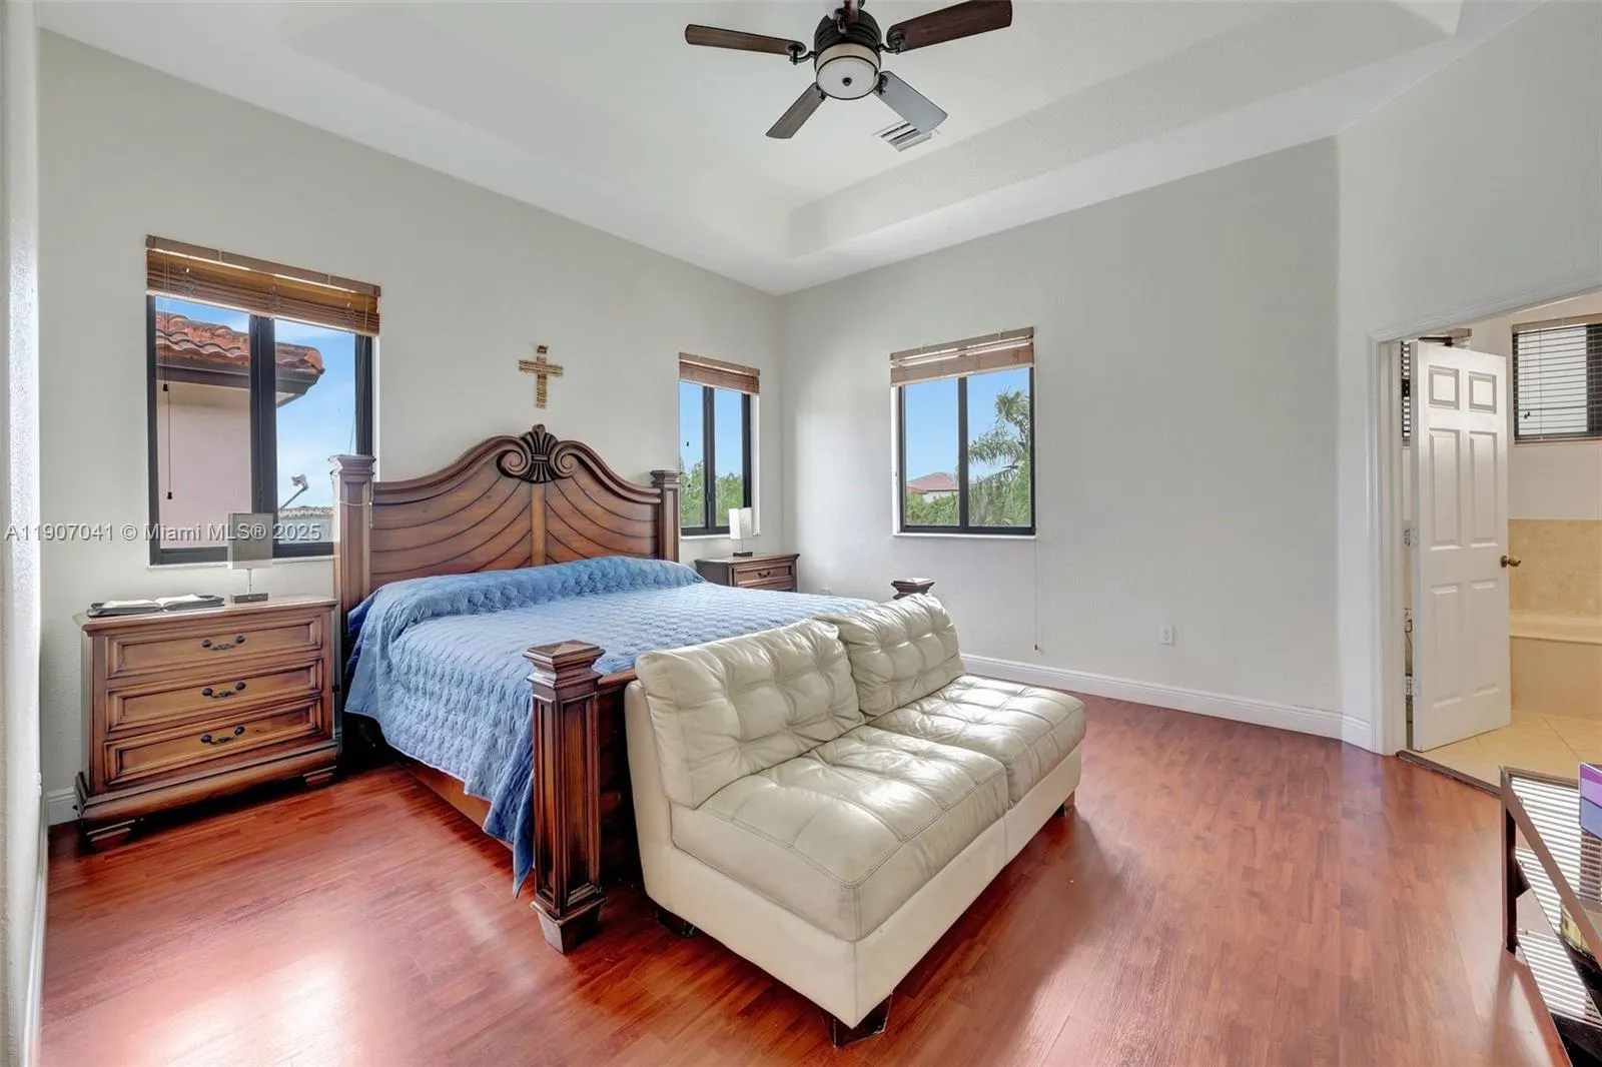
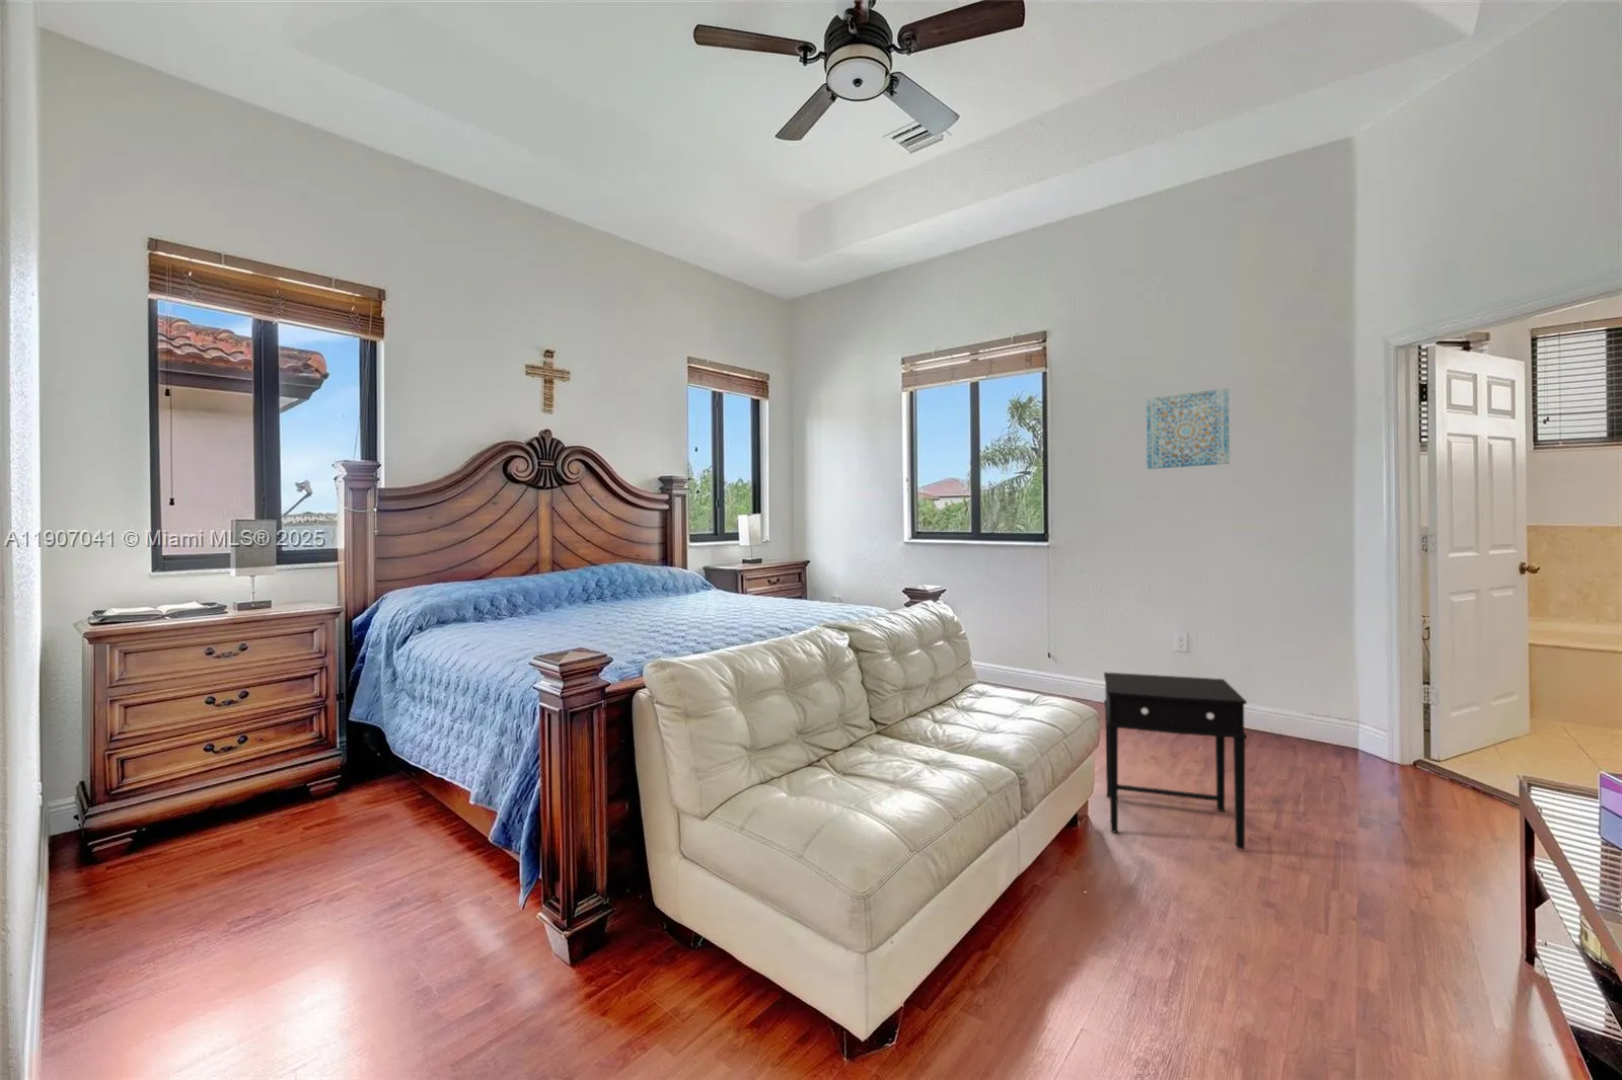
+ wall art (1187, 429)
+ side table (1169, 733)
